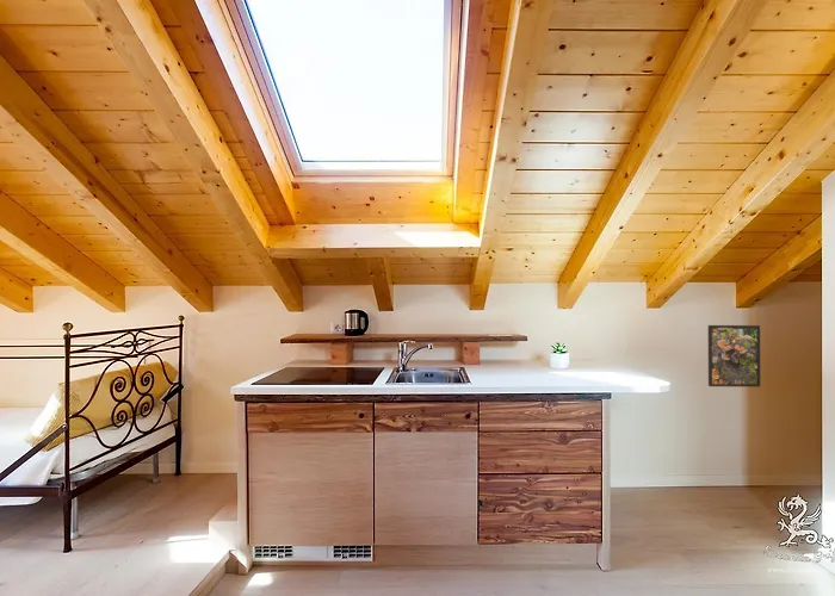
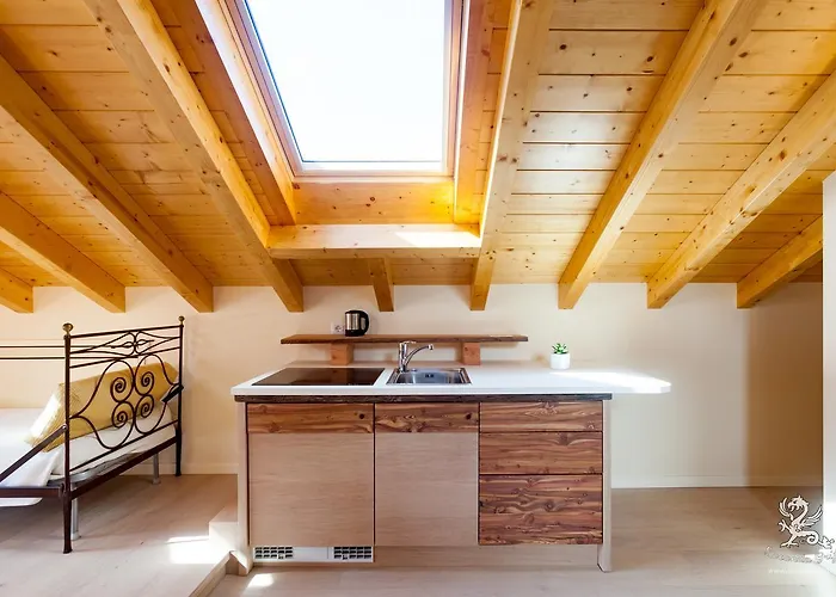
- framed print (734, 355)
